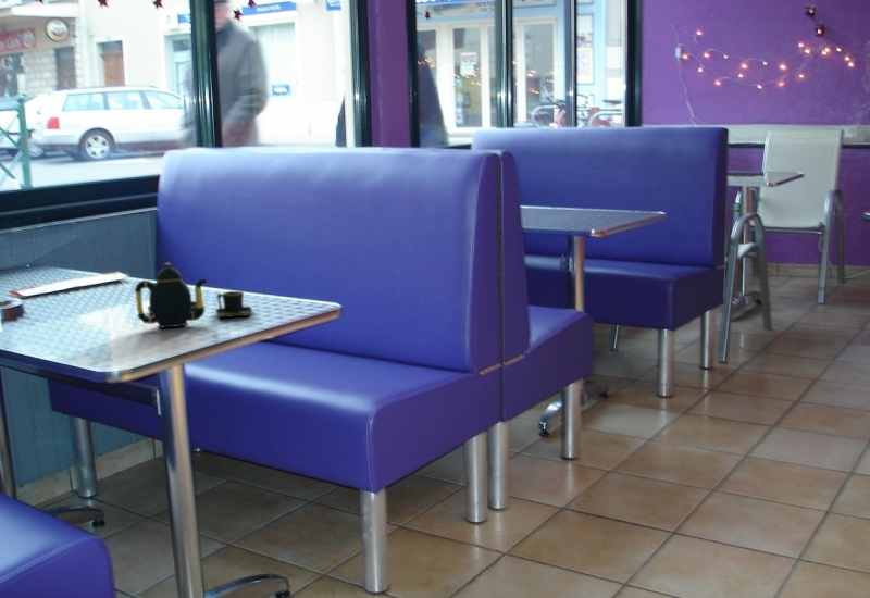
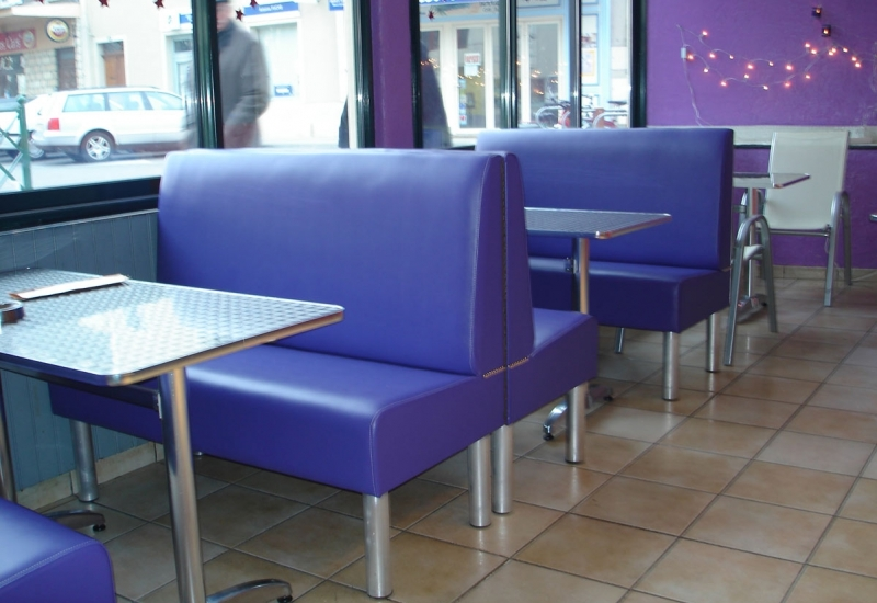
- teapot (195, 286)
